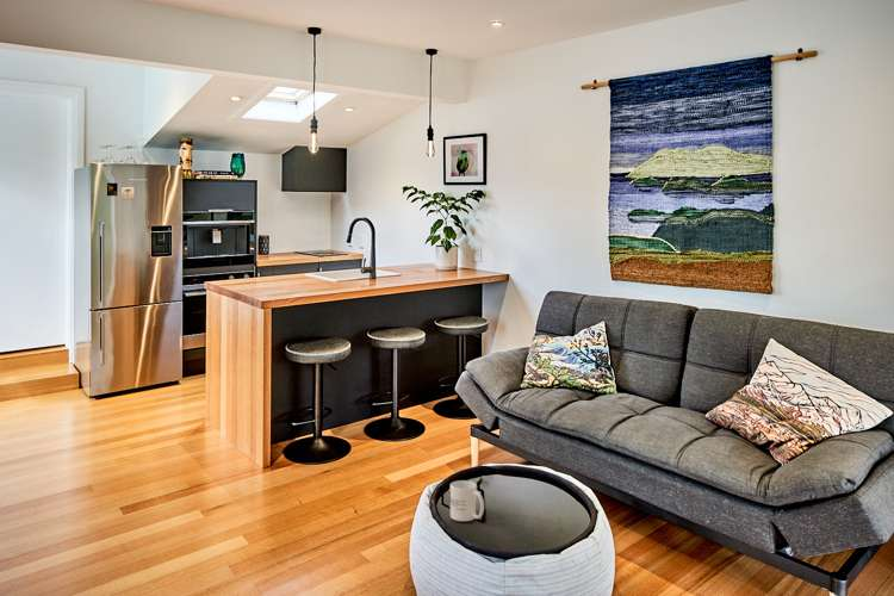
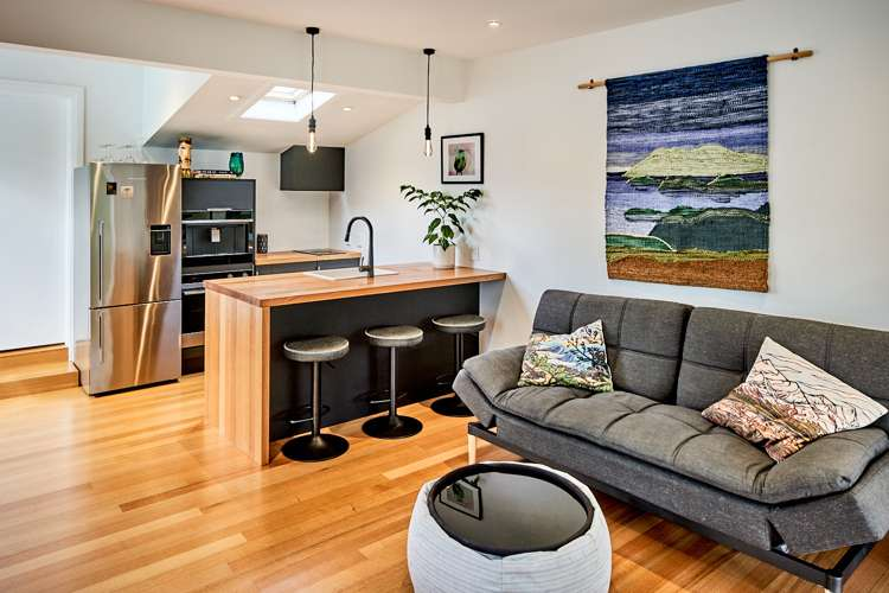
- mug (467, 501)
